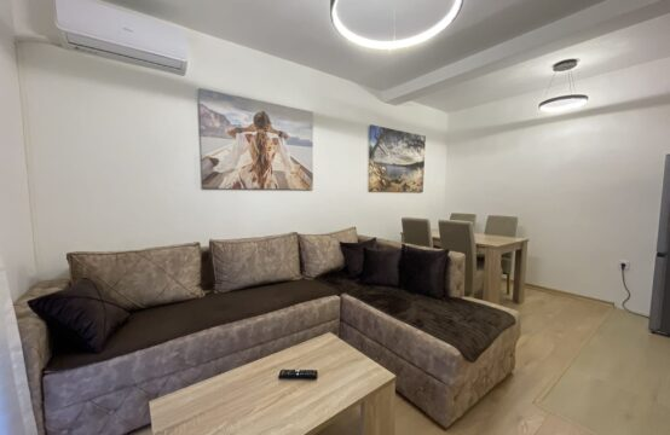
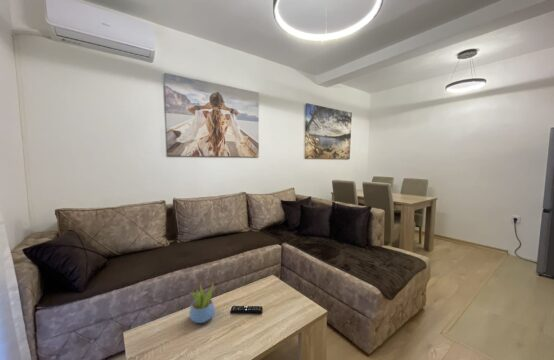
+ succulent plant (201, 300)
